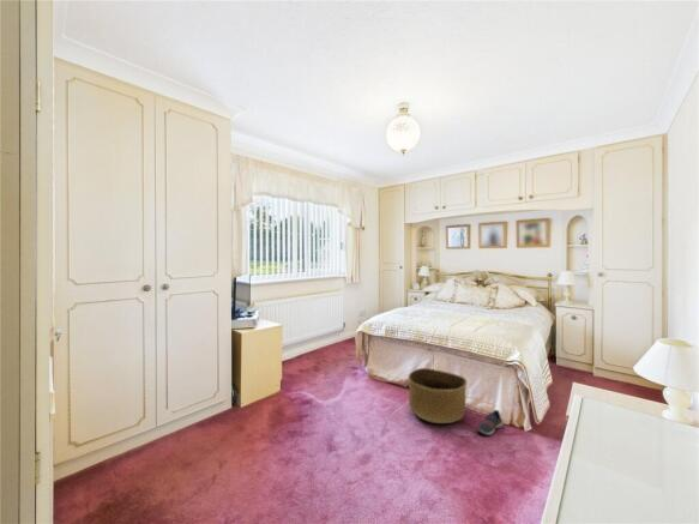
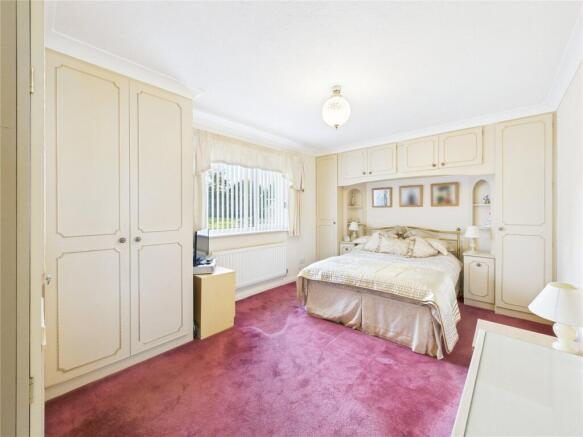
- basket (436, 394)
- shoe (489, 421)
